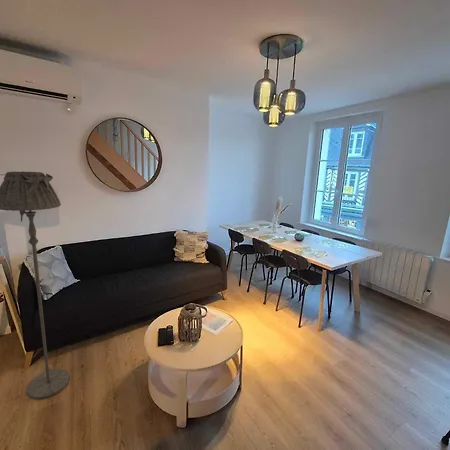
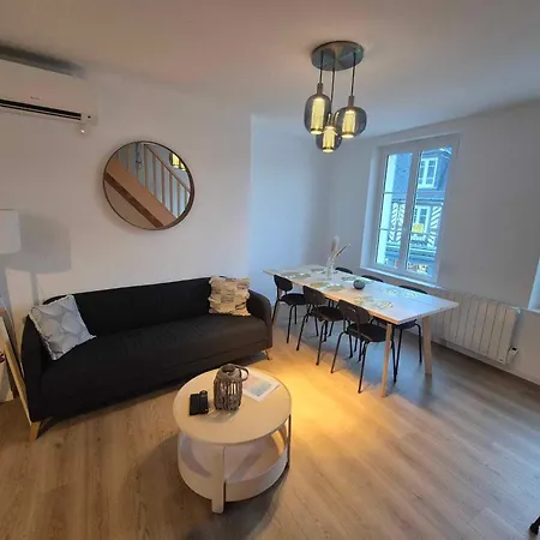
- floor lamp (38, 287)
